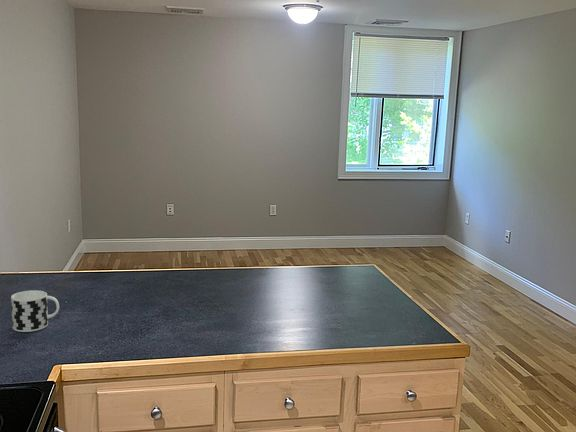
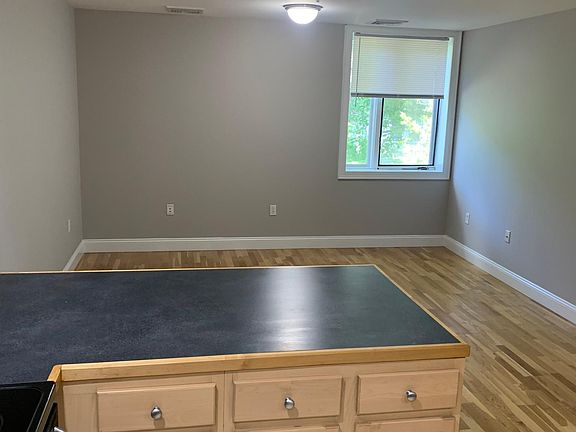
- cup (35, 310)
